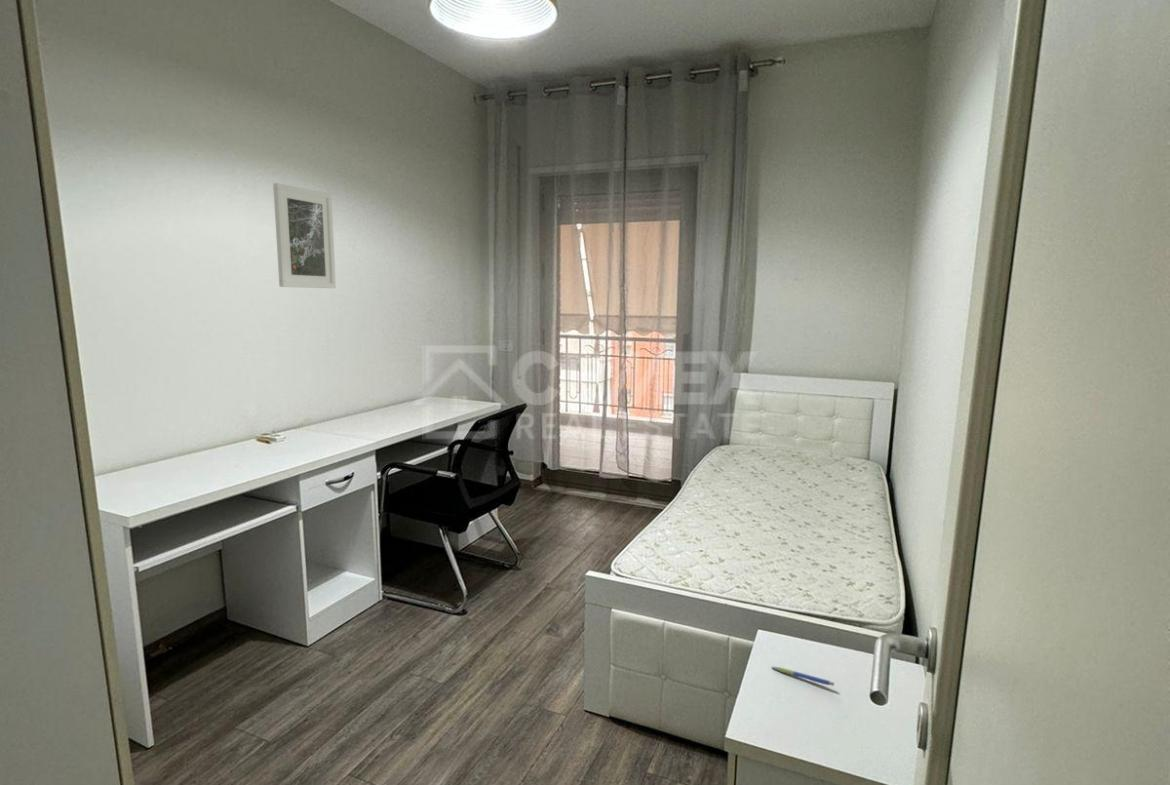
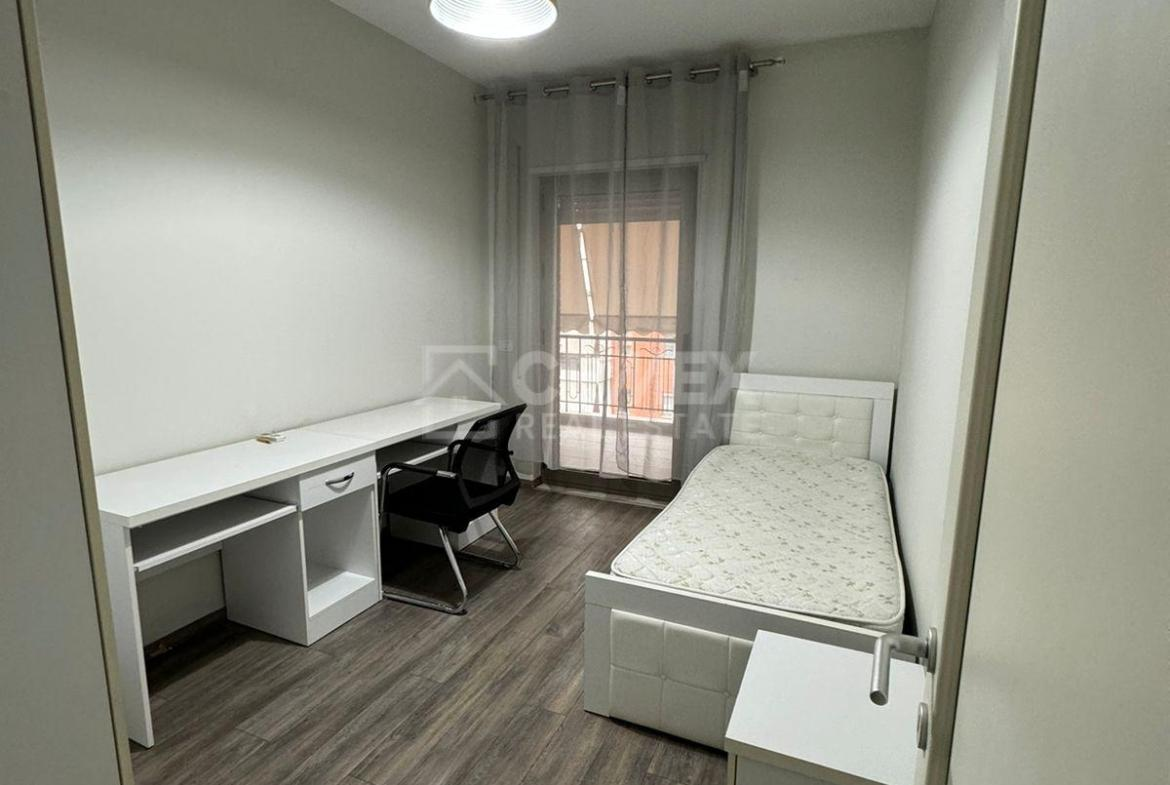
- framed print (306, 238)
- pen (801, 675)
